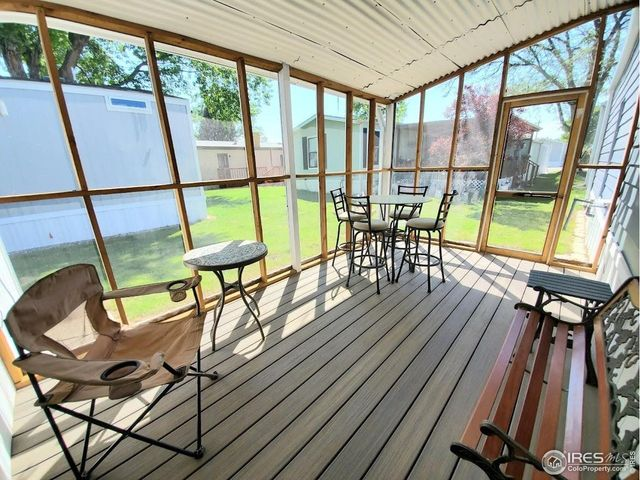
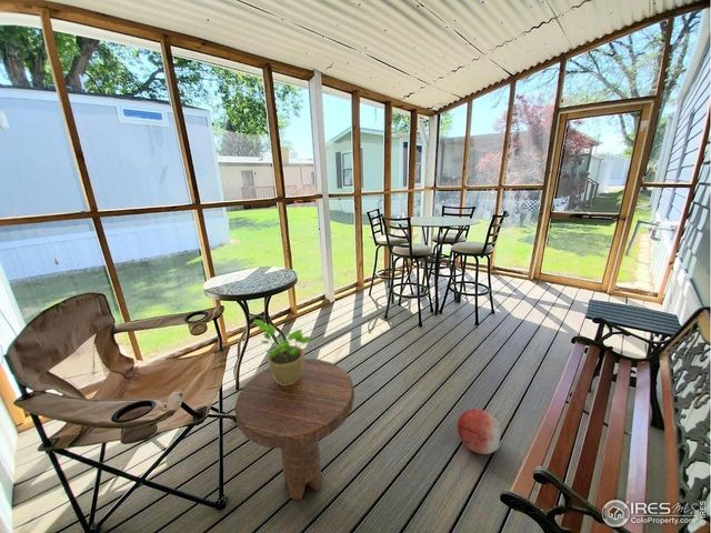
+ ball (480, 431)
+ side table (300, 438)
+ potted plant (284, 348)
